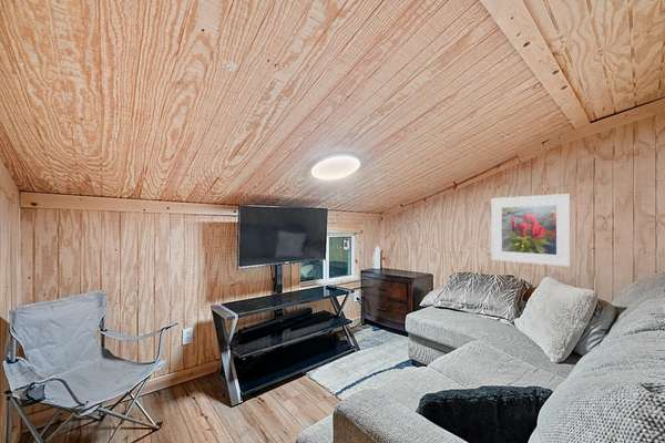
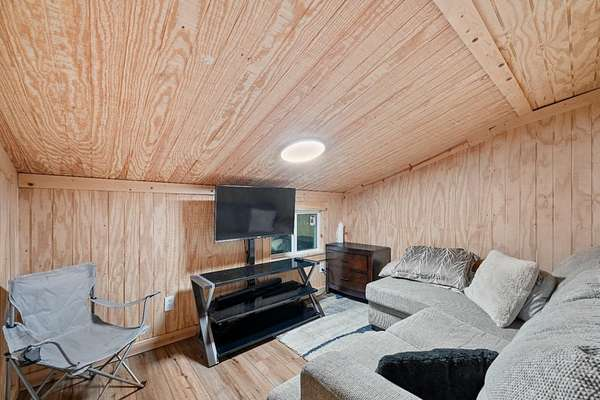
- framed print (526, 229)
